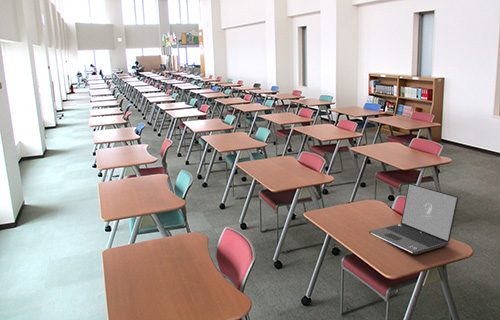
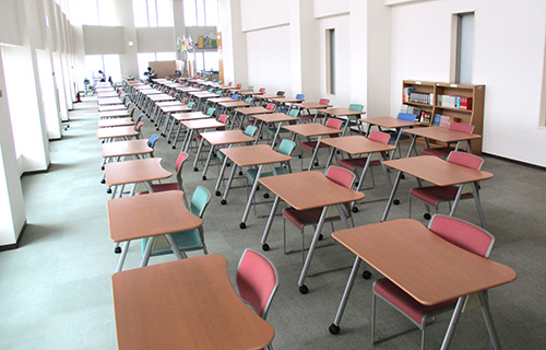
- laptop (411, 216)
